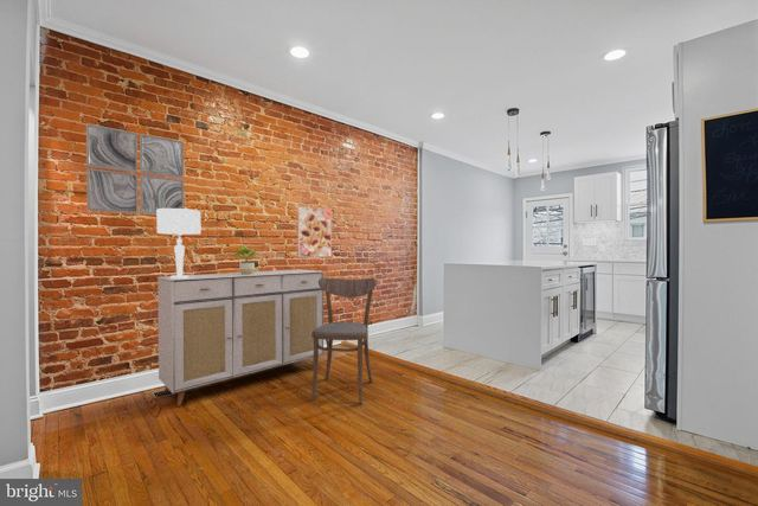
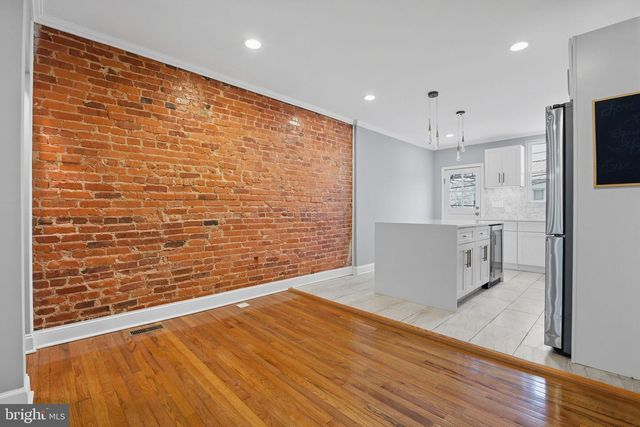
- dining chair (343, 333)
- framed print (315, 232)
- table lamp (179, 243)
- wall art (140, 172)
- potted plant (244, 257)
- sideboard (249, 325)
